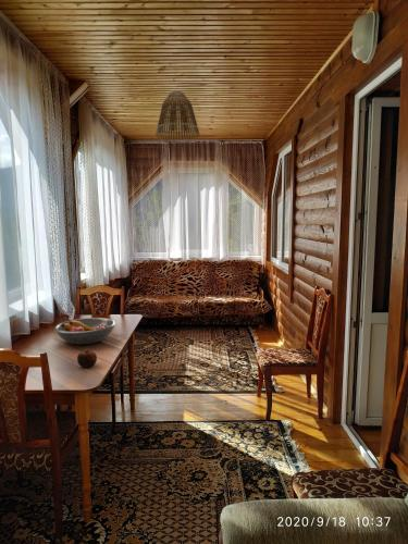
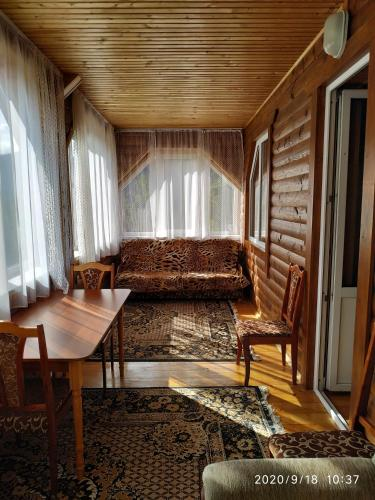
- apple (87, 357)
- fruit bowl (85, 330)
- lamp shade (176, 114)
